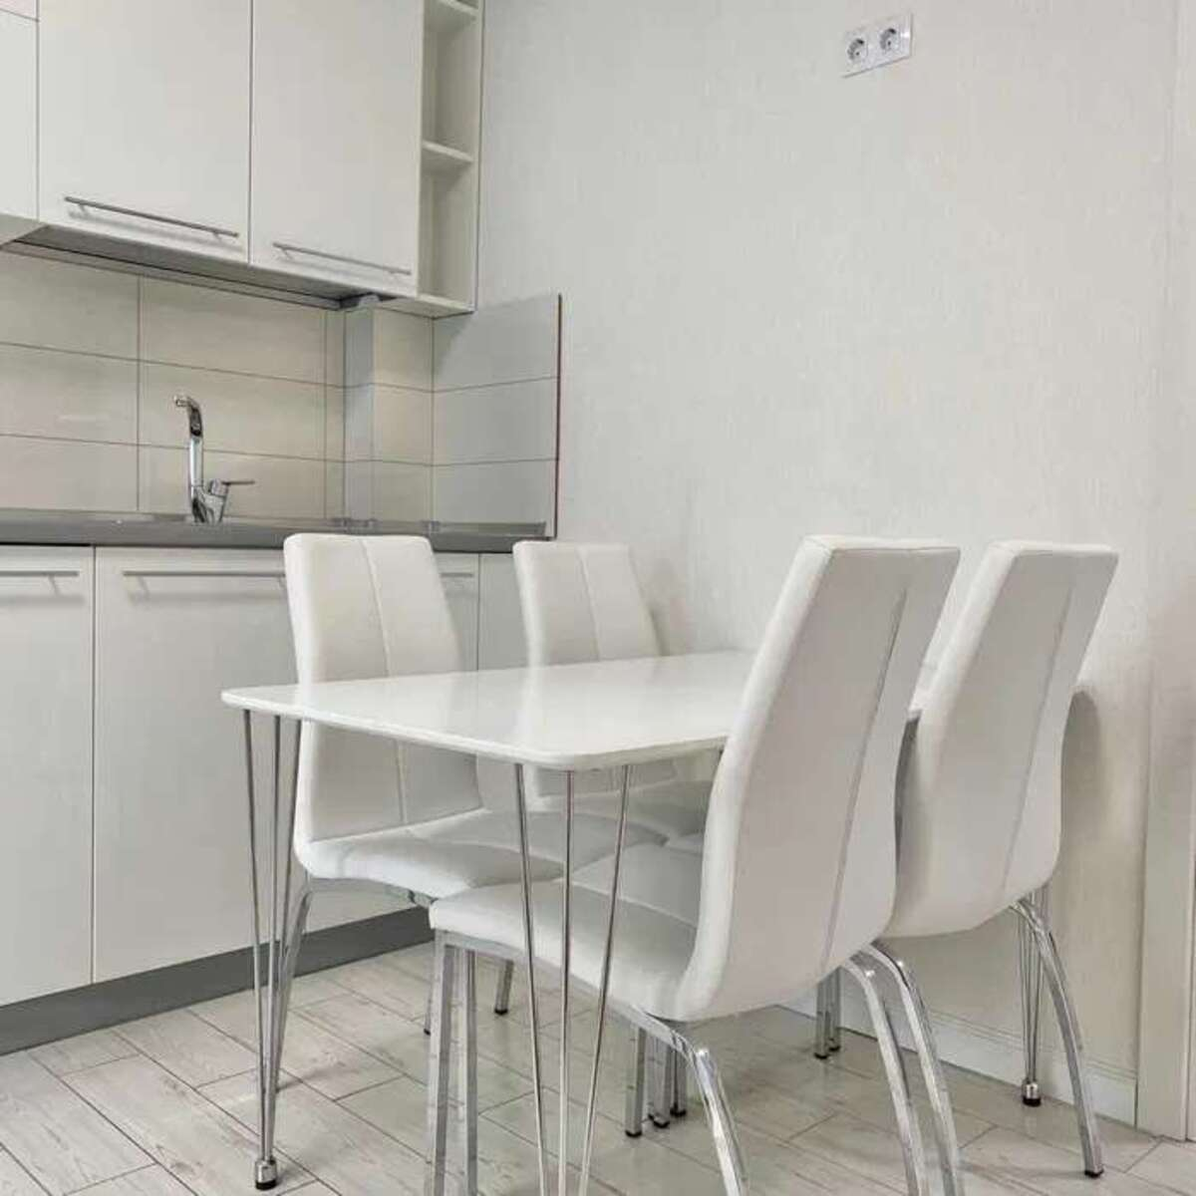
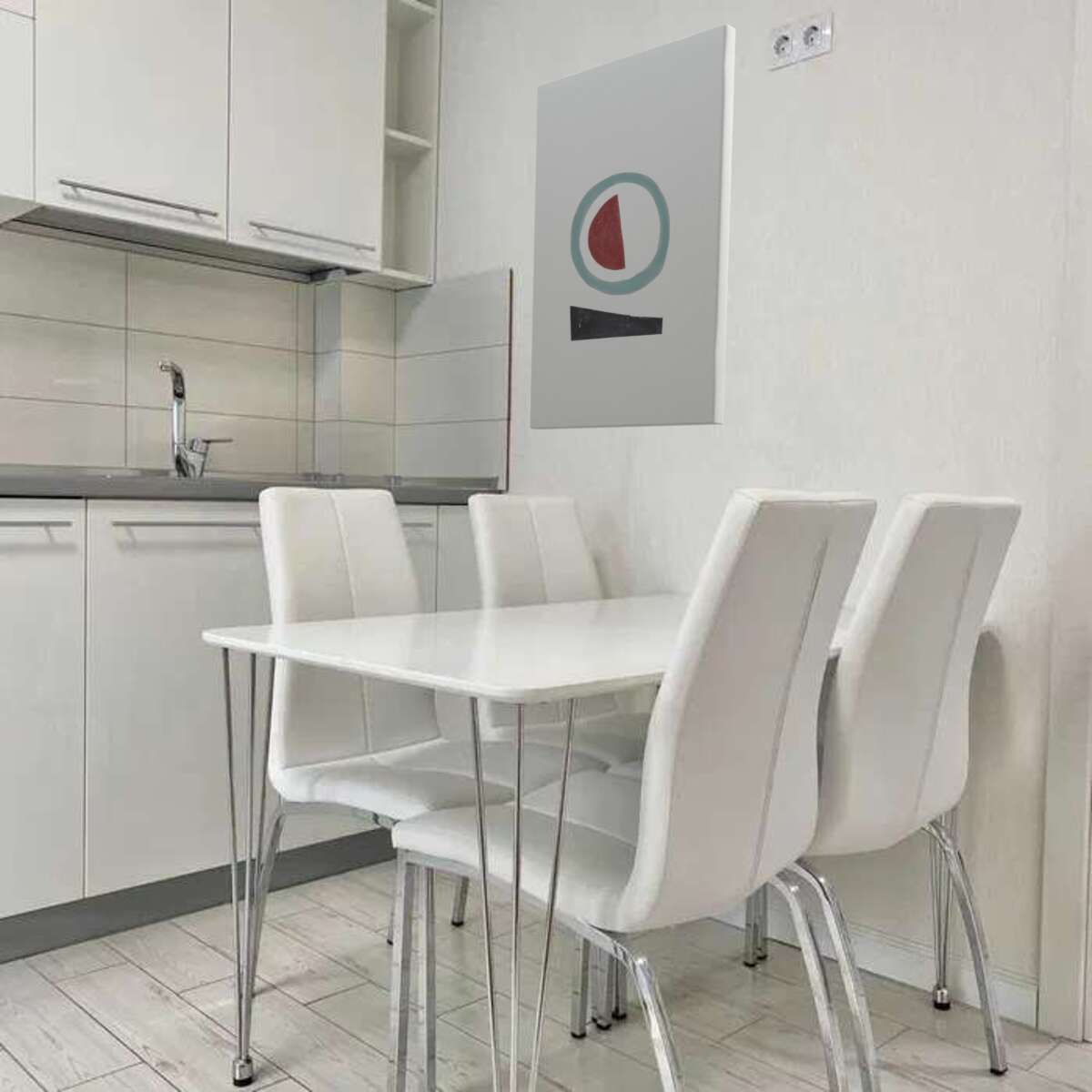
+ wall art (625, 244)
